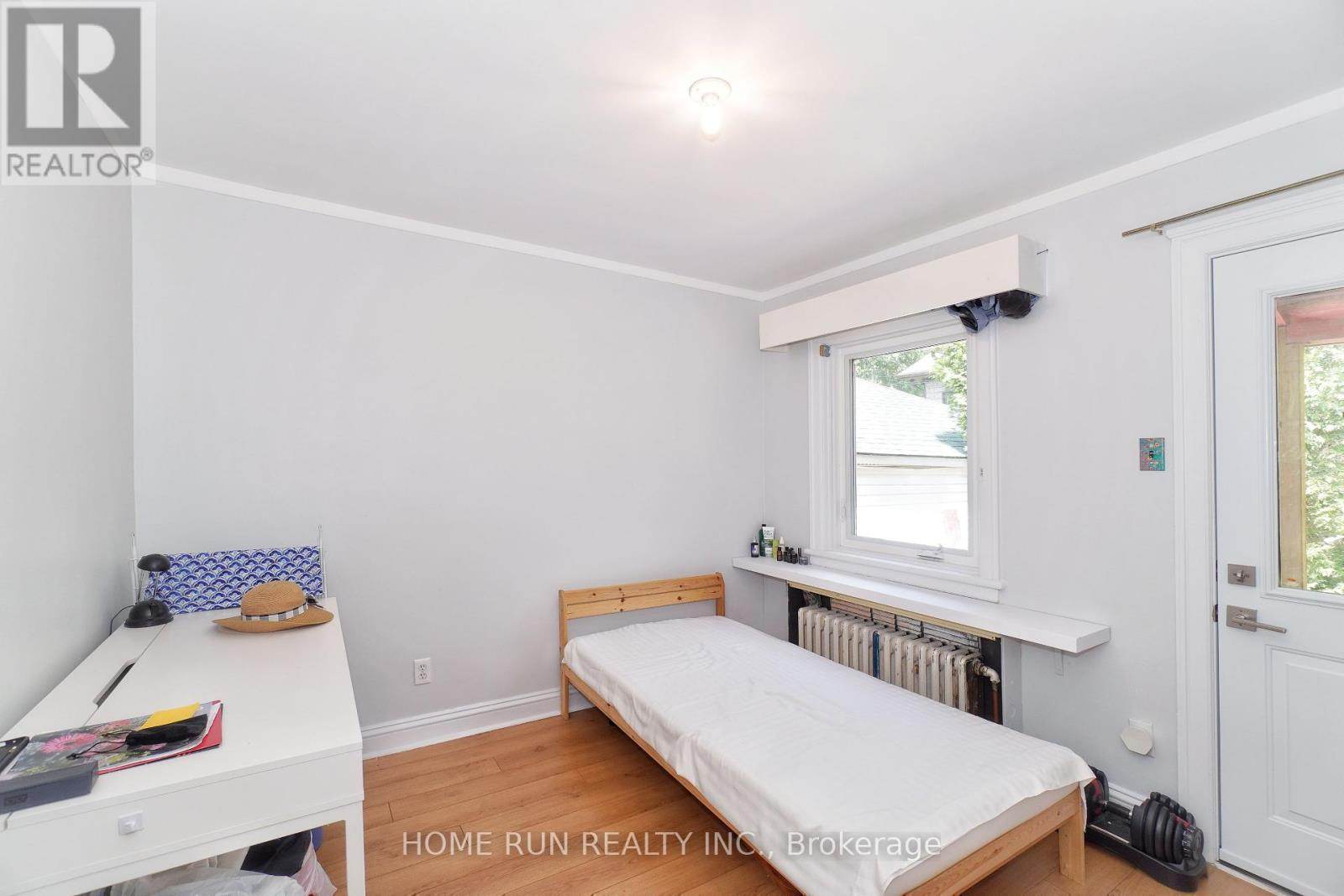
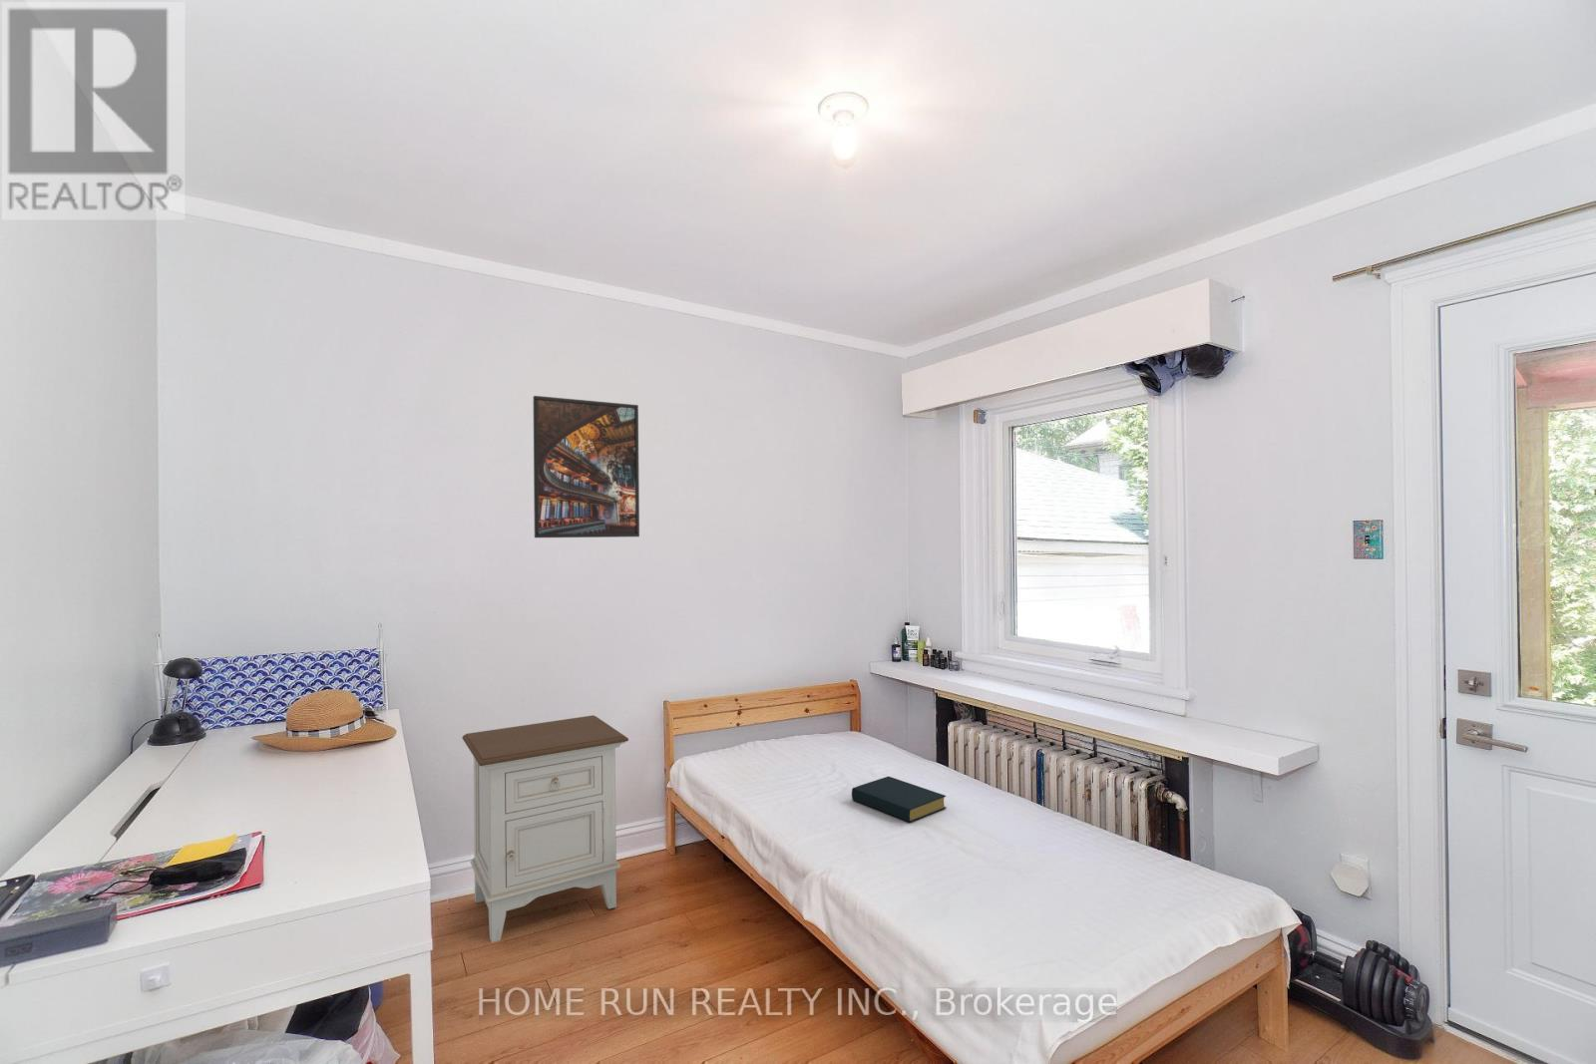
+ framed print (588, 469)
+ nightstand (545, 819)
+ hardback book (898, 798)
